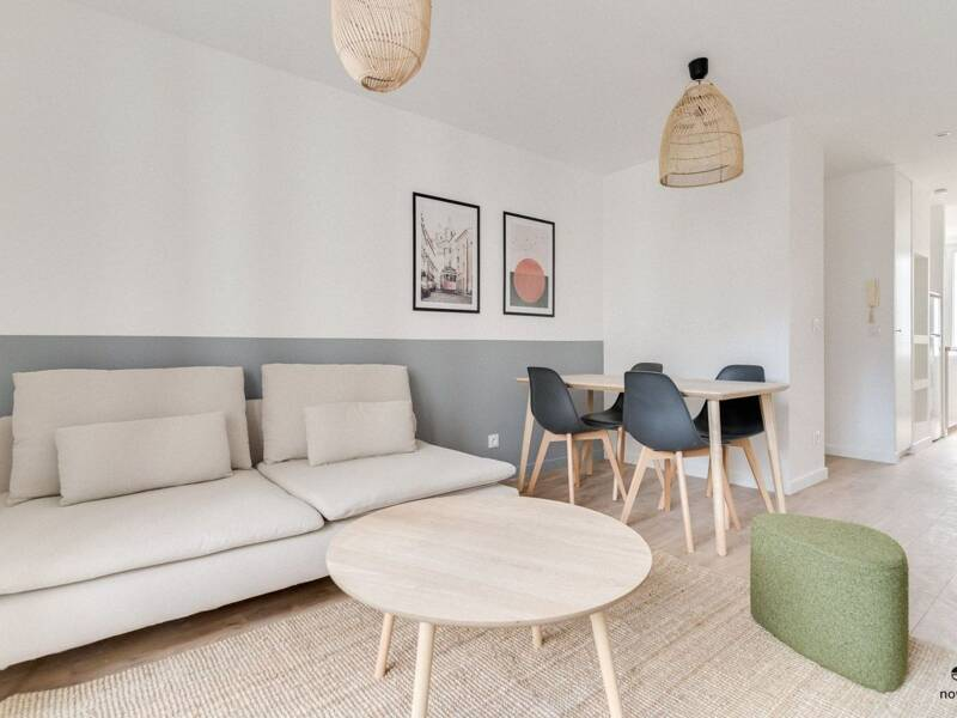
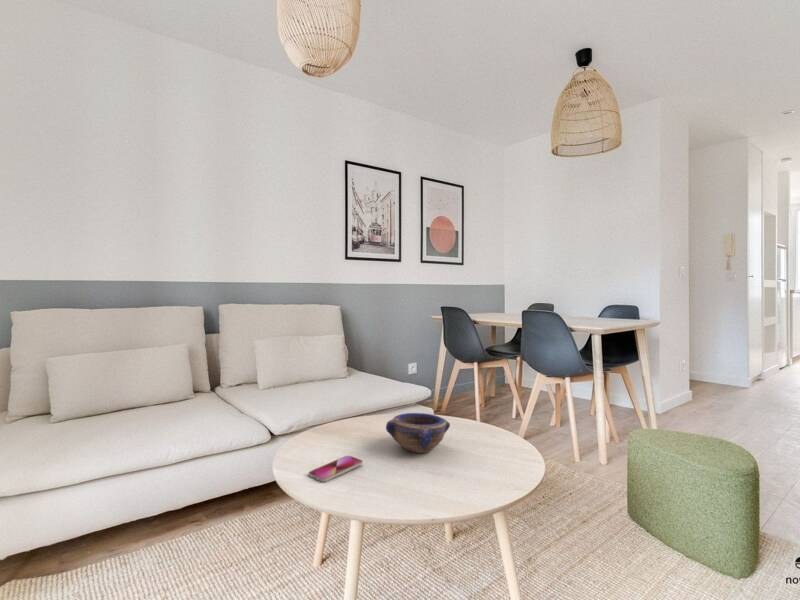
+ smartphone (336, 468)
+ bowl (419, 432)
